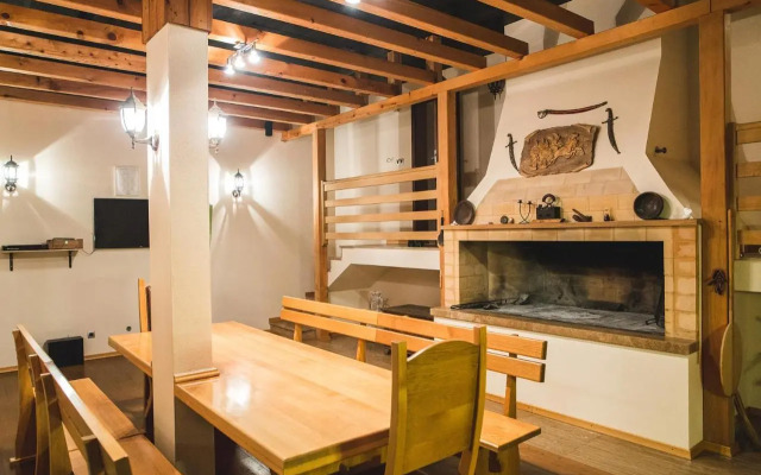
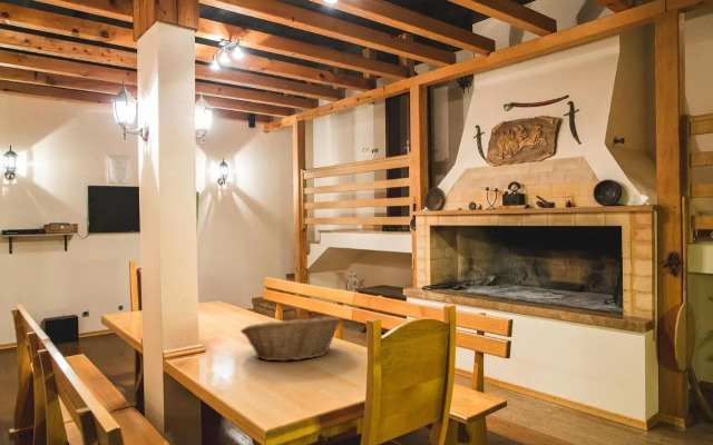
+ fruit basket (292, 334)
